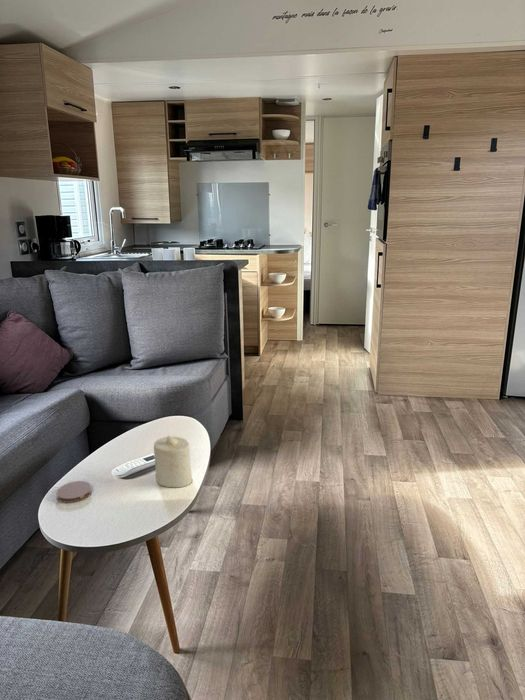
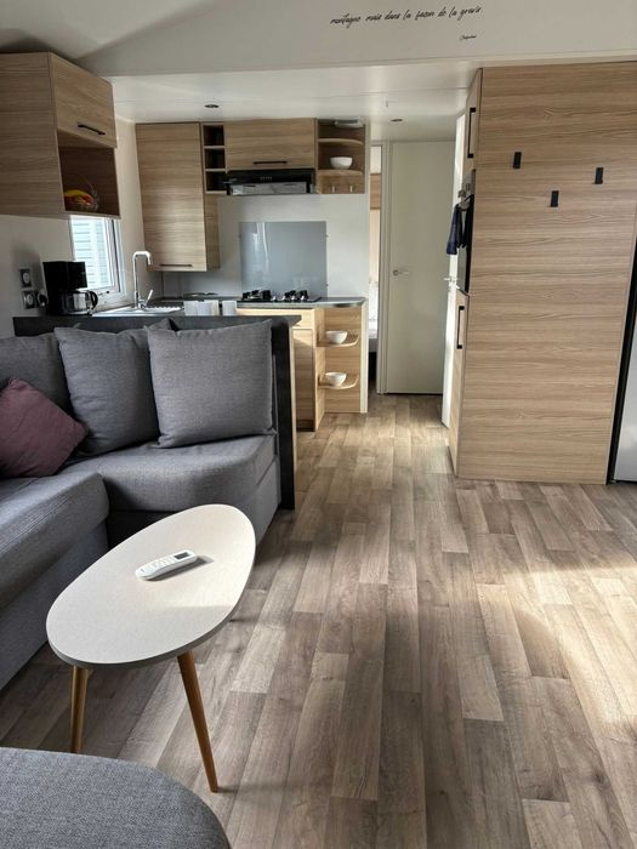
- coaster (74, 491)
- candle (173, 457)
